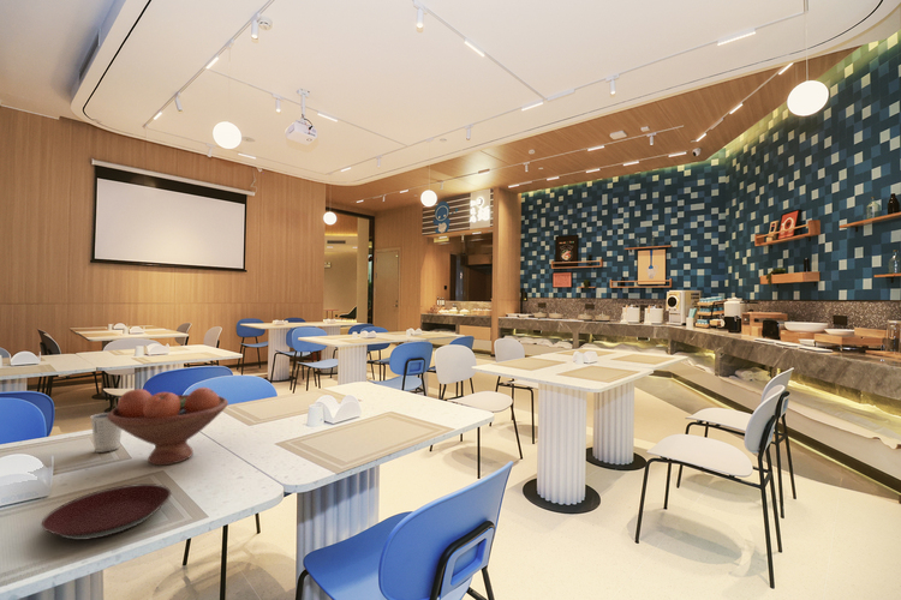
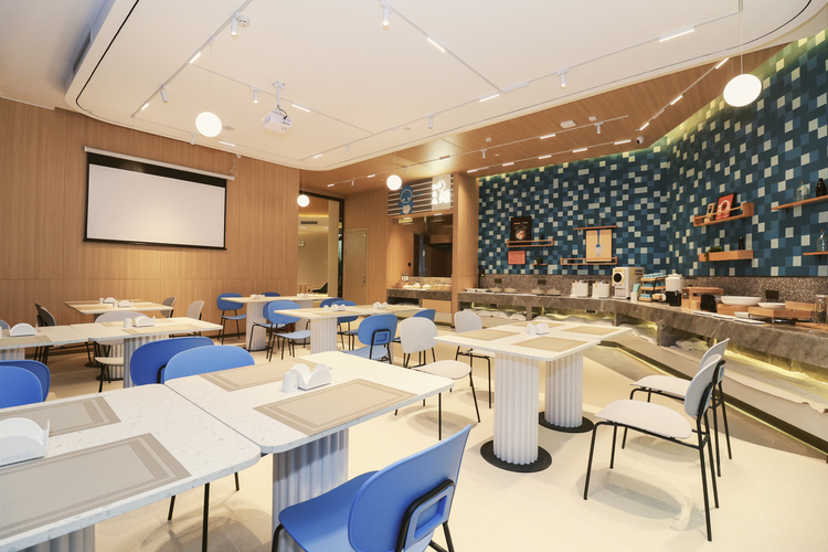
- dixie cup (107, 431)
- plate (111, 512)
- fruit bowl (171, 421)
